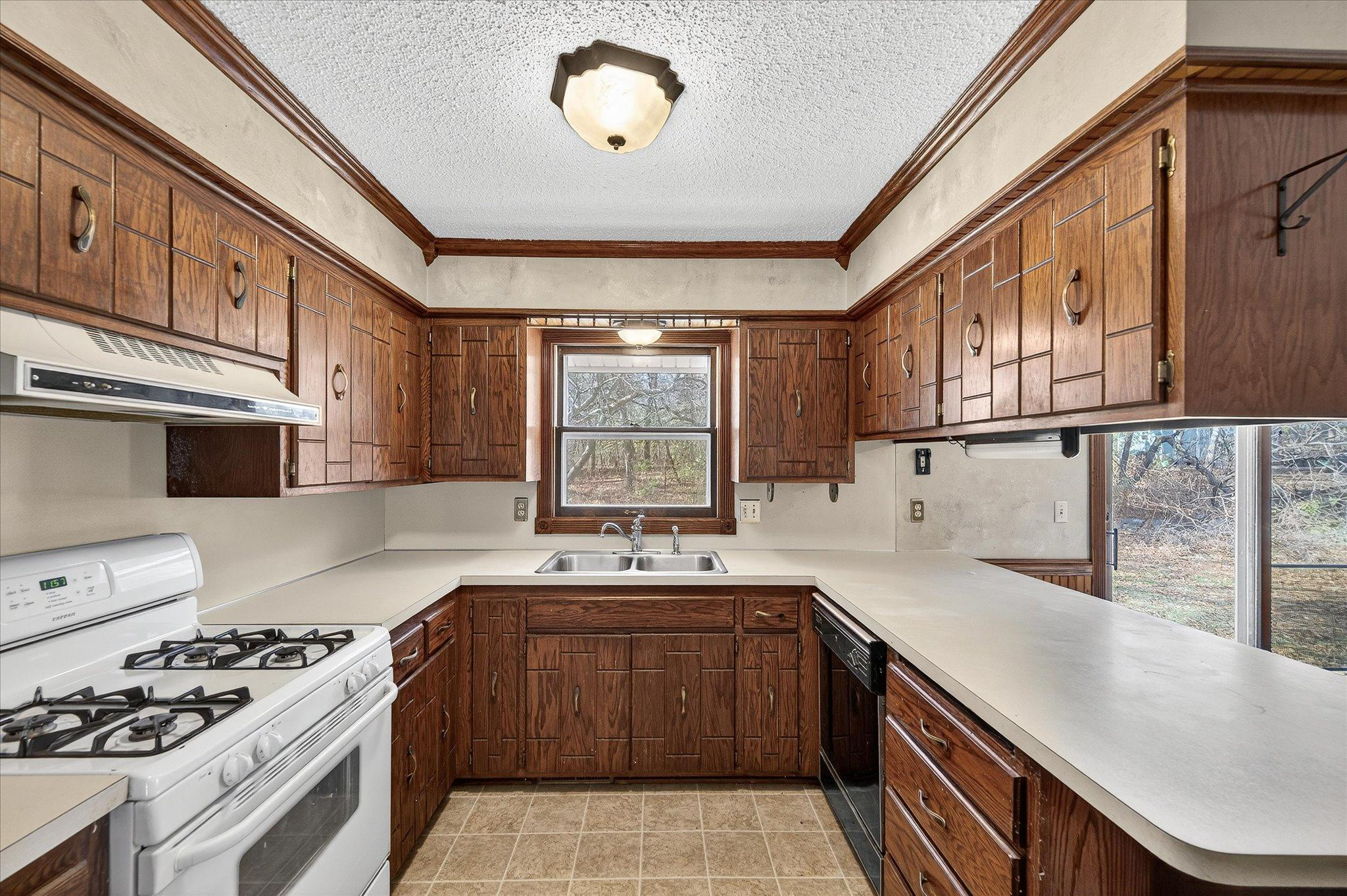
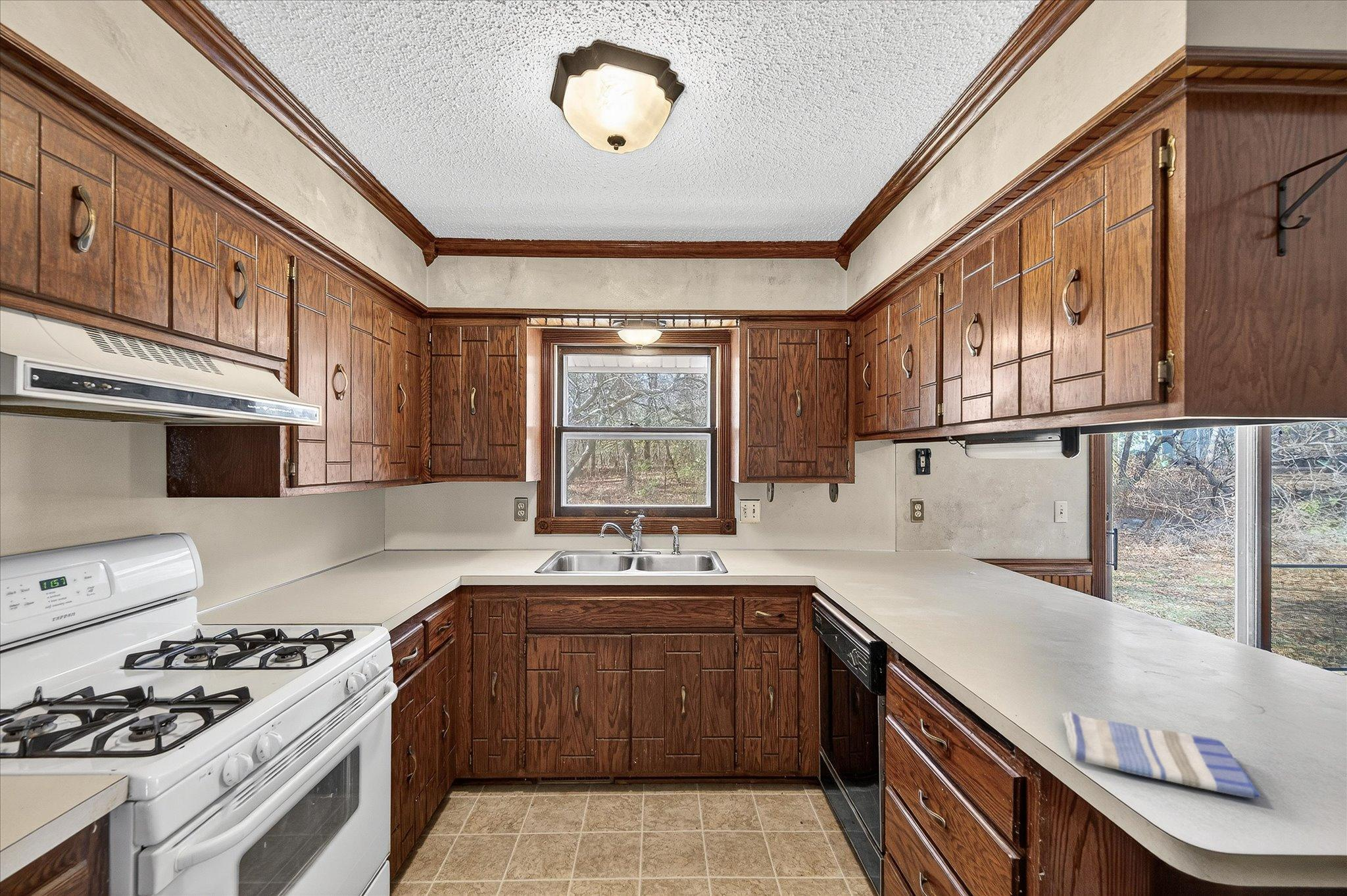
+ dish towel (1148, 749)
